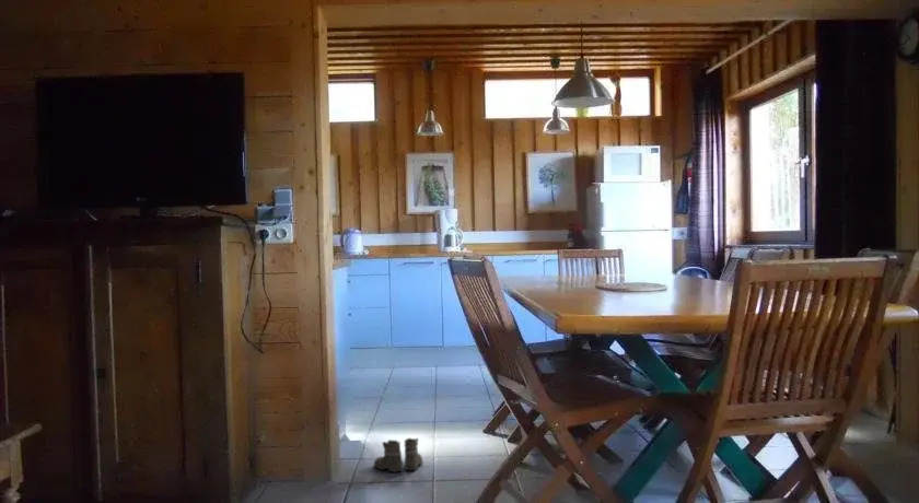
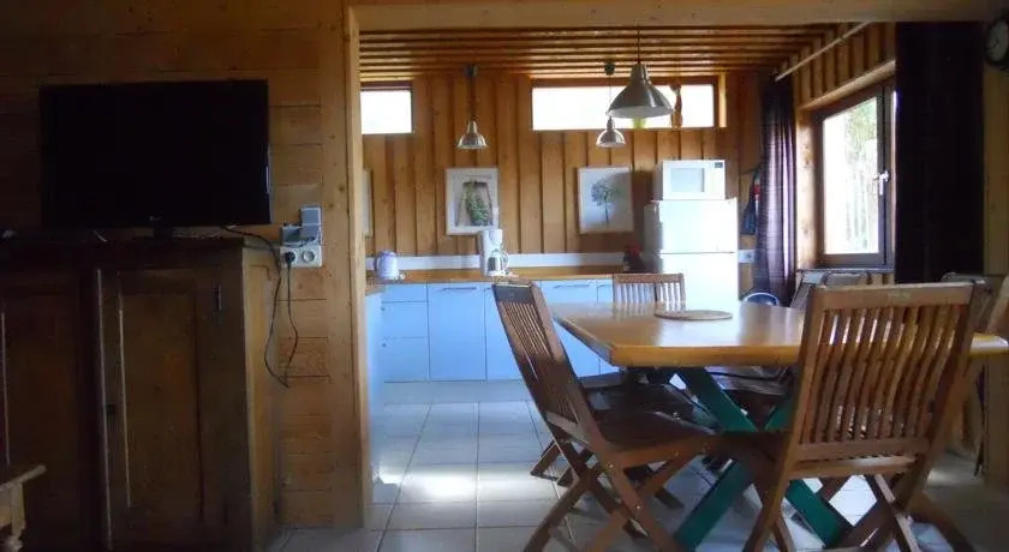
- boots (400, 452)
